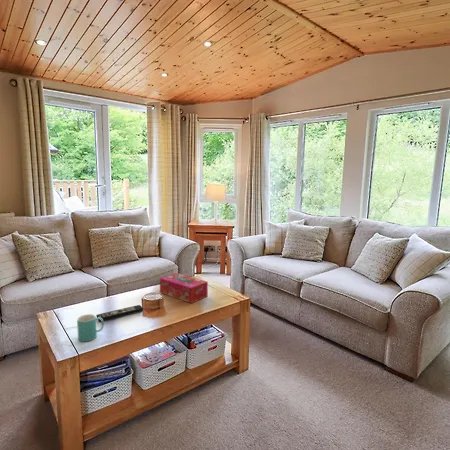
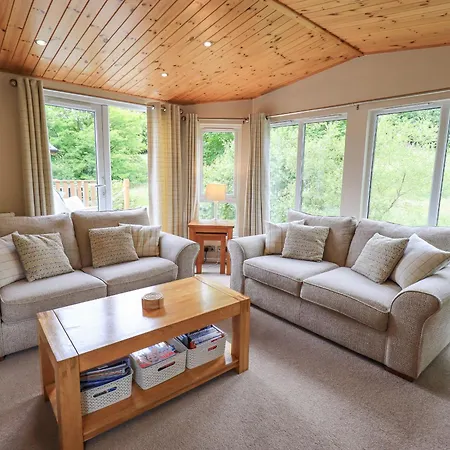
- mug (90, 326)
- tissue box (183, 287)
- remote control (120, 313)
